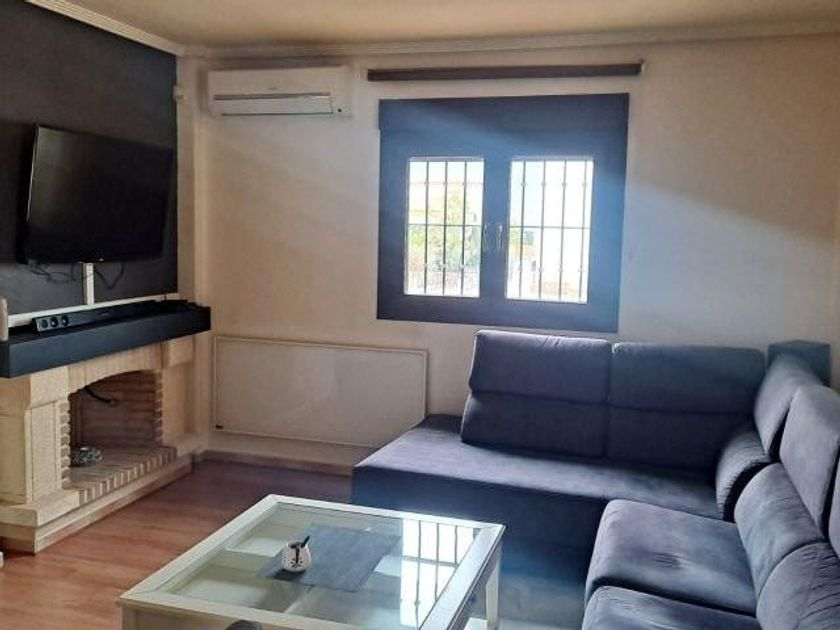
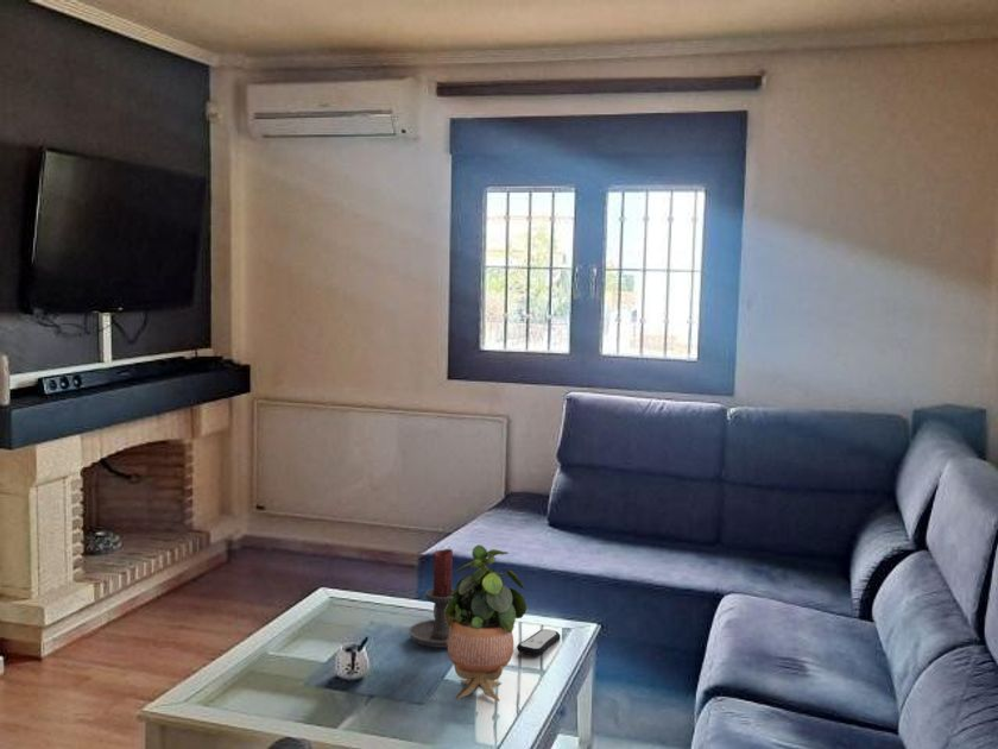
+ potted plant (486, 618)
+ remote control (539, 641)
+ candle holder (441, 591)
